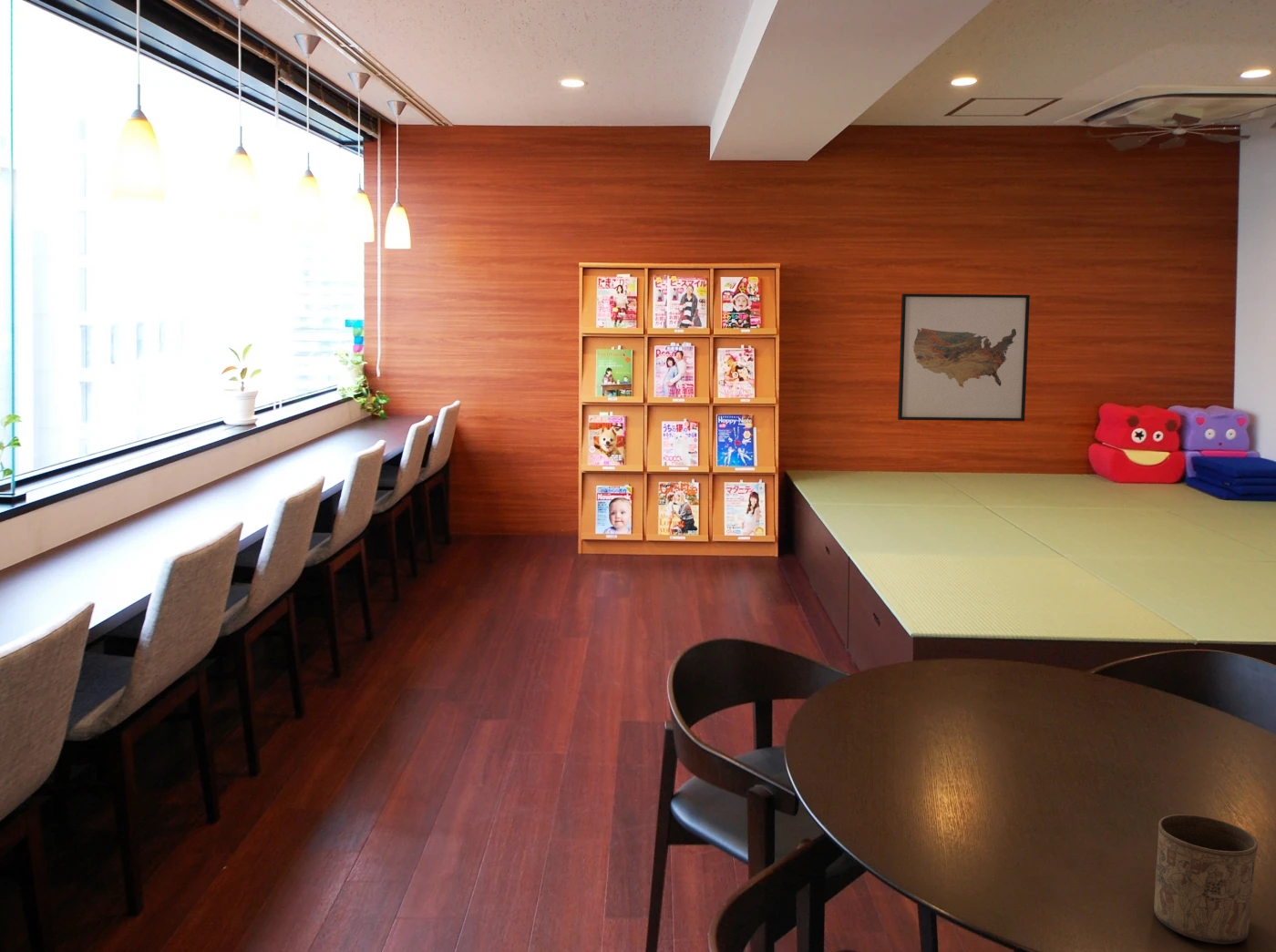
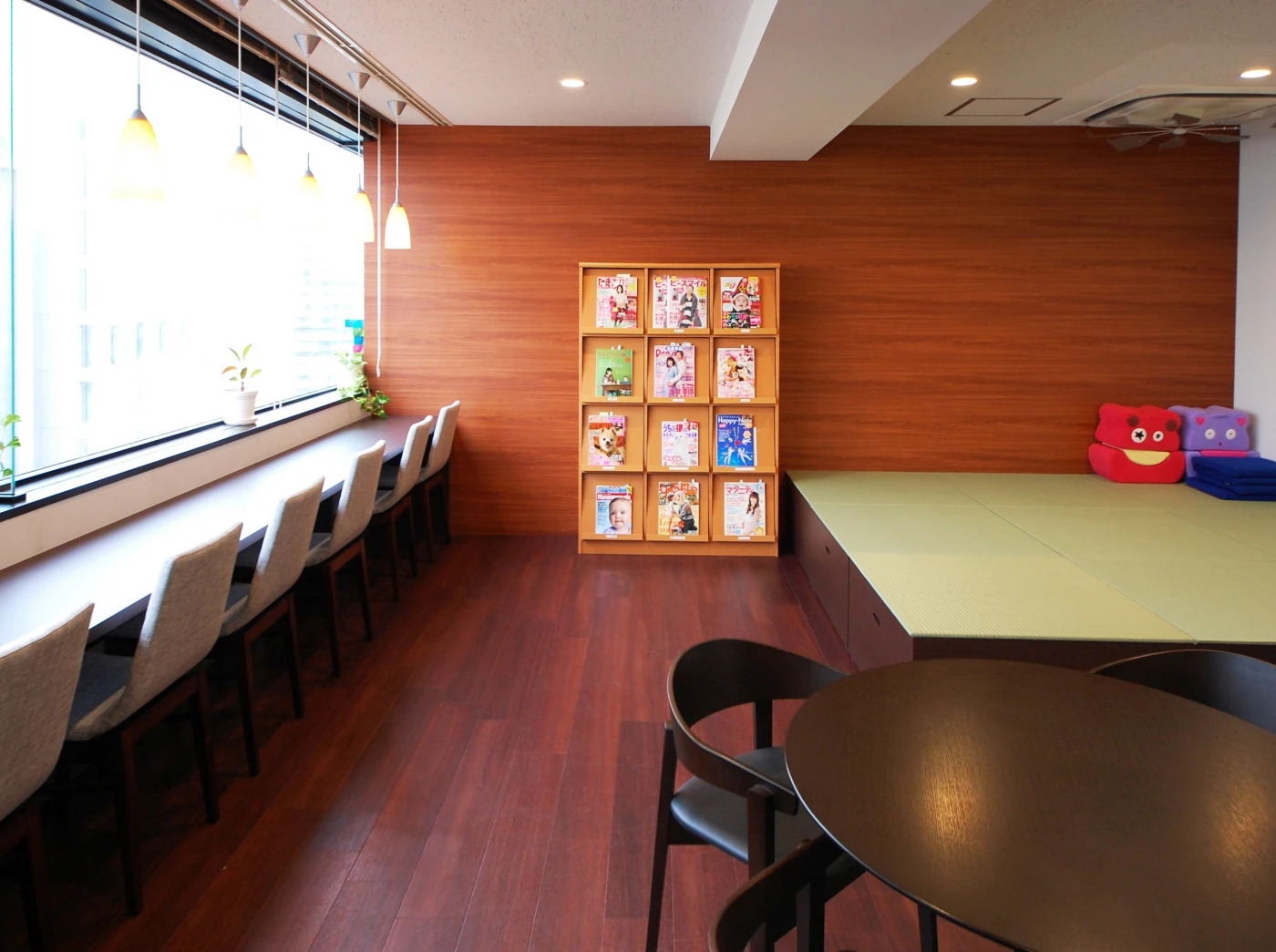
- wall art (962, 357)
- cup (1204, 877)
